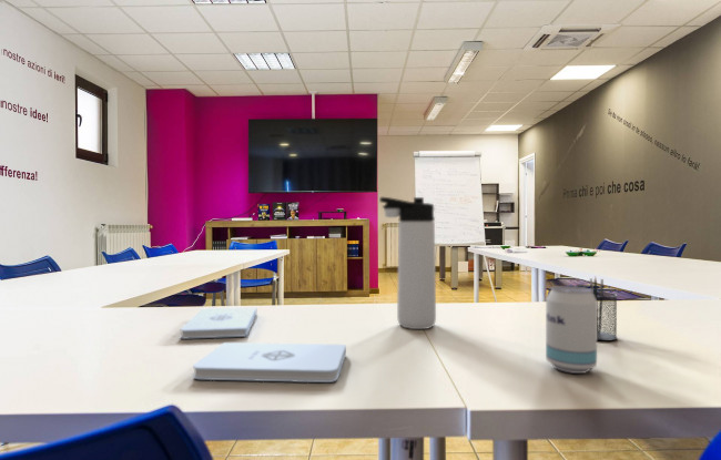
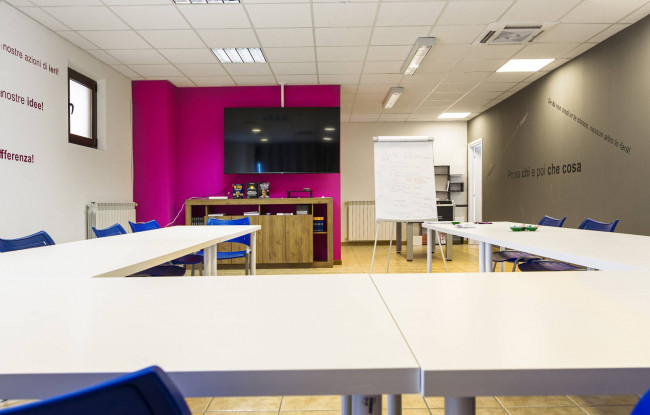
- beverage can (570, 328)
- thermos bottle (407, 262)
- notepad (274, 360)
- pencil holder (598, 305)
- notepad (222, 320)
